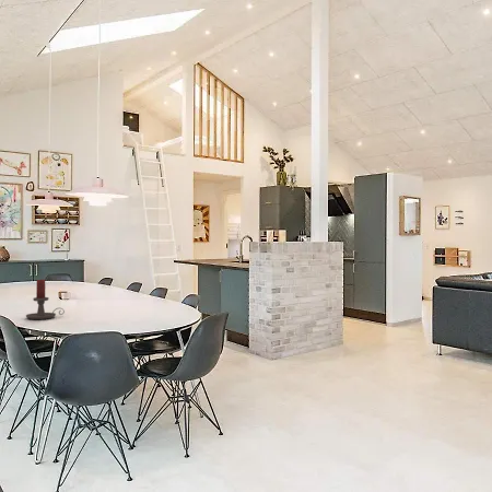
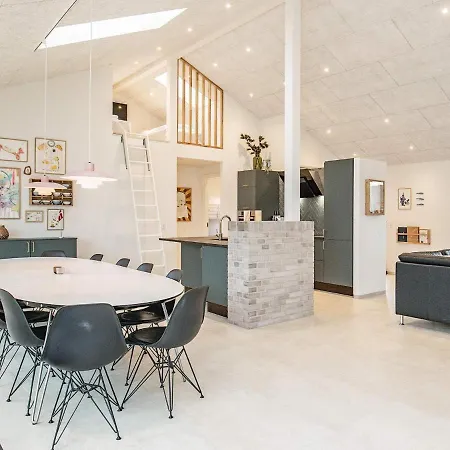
- candle holder (45, 297)
